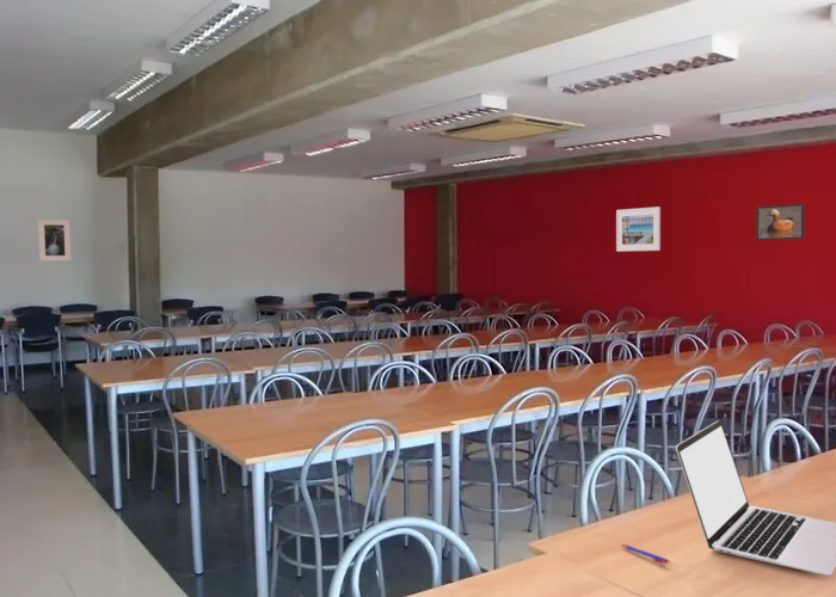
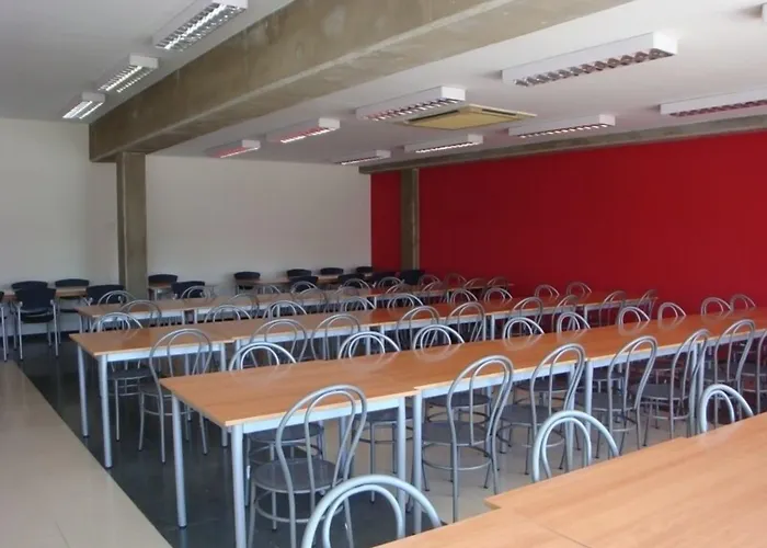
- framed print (779, 222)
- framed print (637, 229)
- laptop (762, 507)
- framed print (54, 240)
- pen (644, 553)
